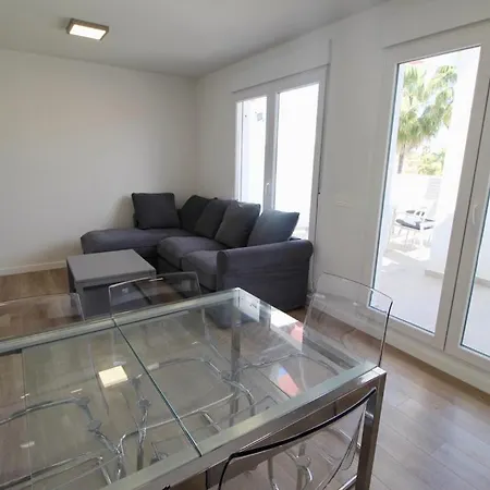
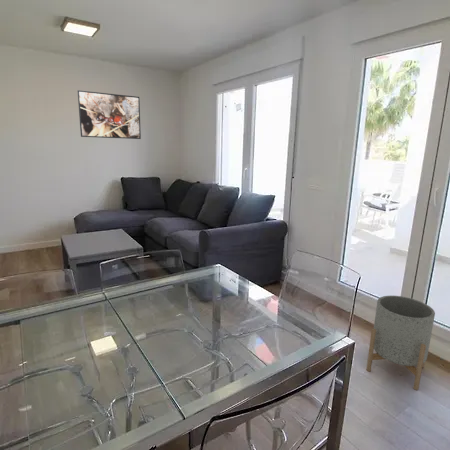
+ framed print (111, 116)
+ planter (400, 338)
